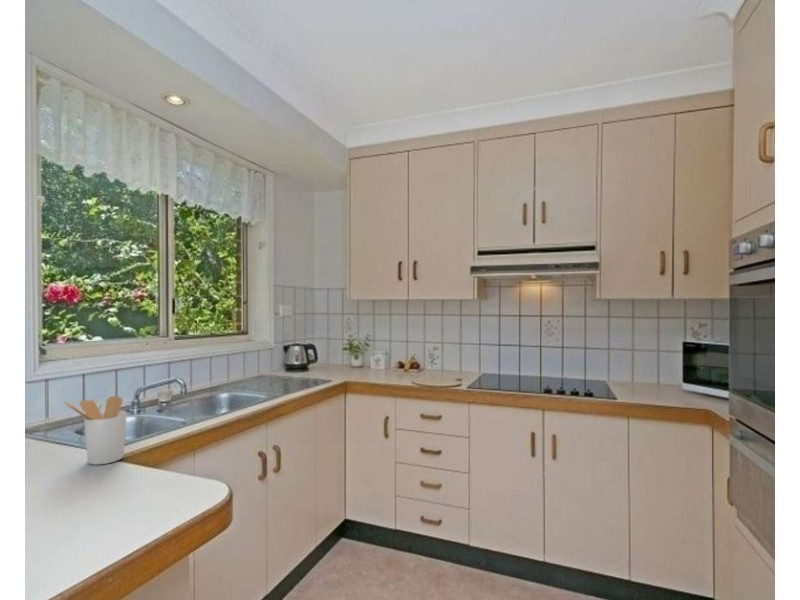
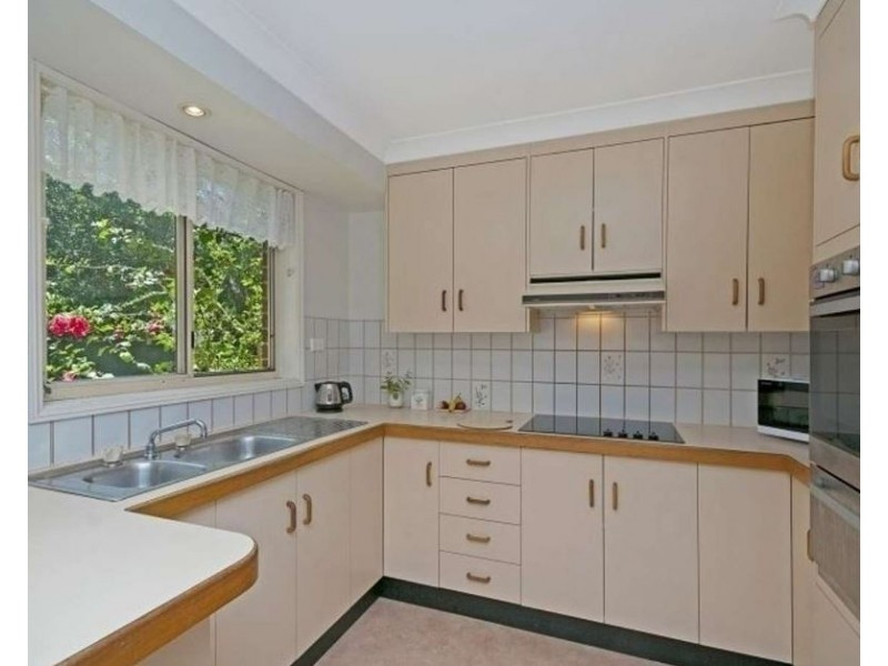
- utensil holder (95, 428)
